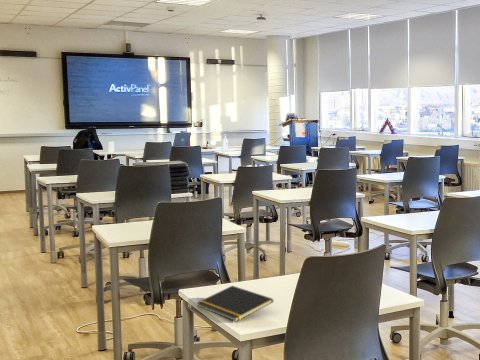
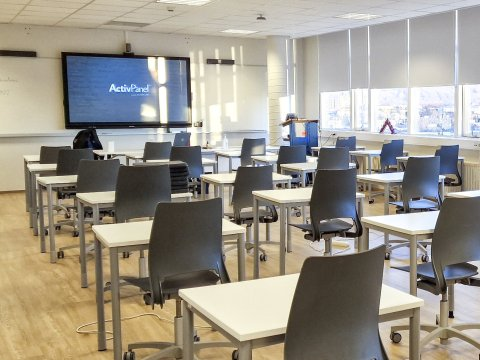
- notepad (234, 302)
